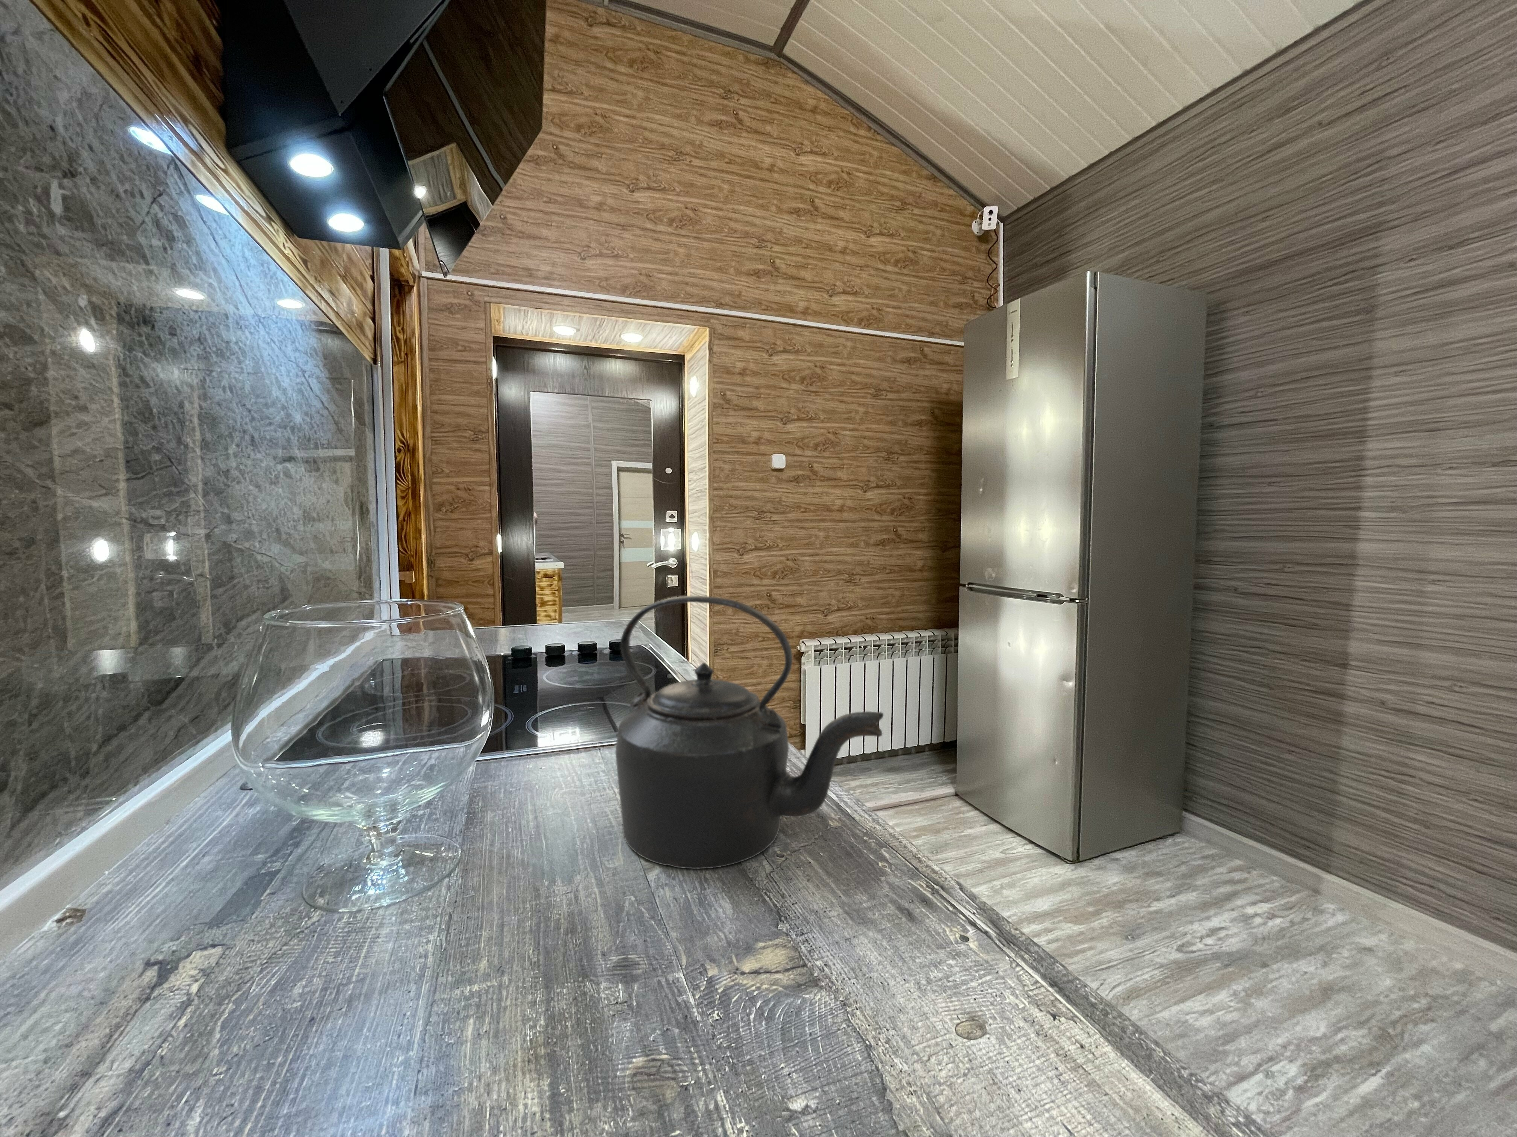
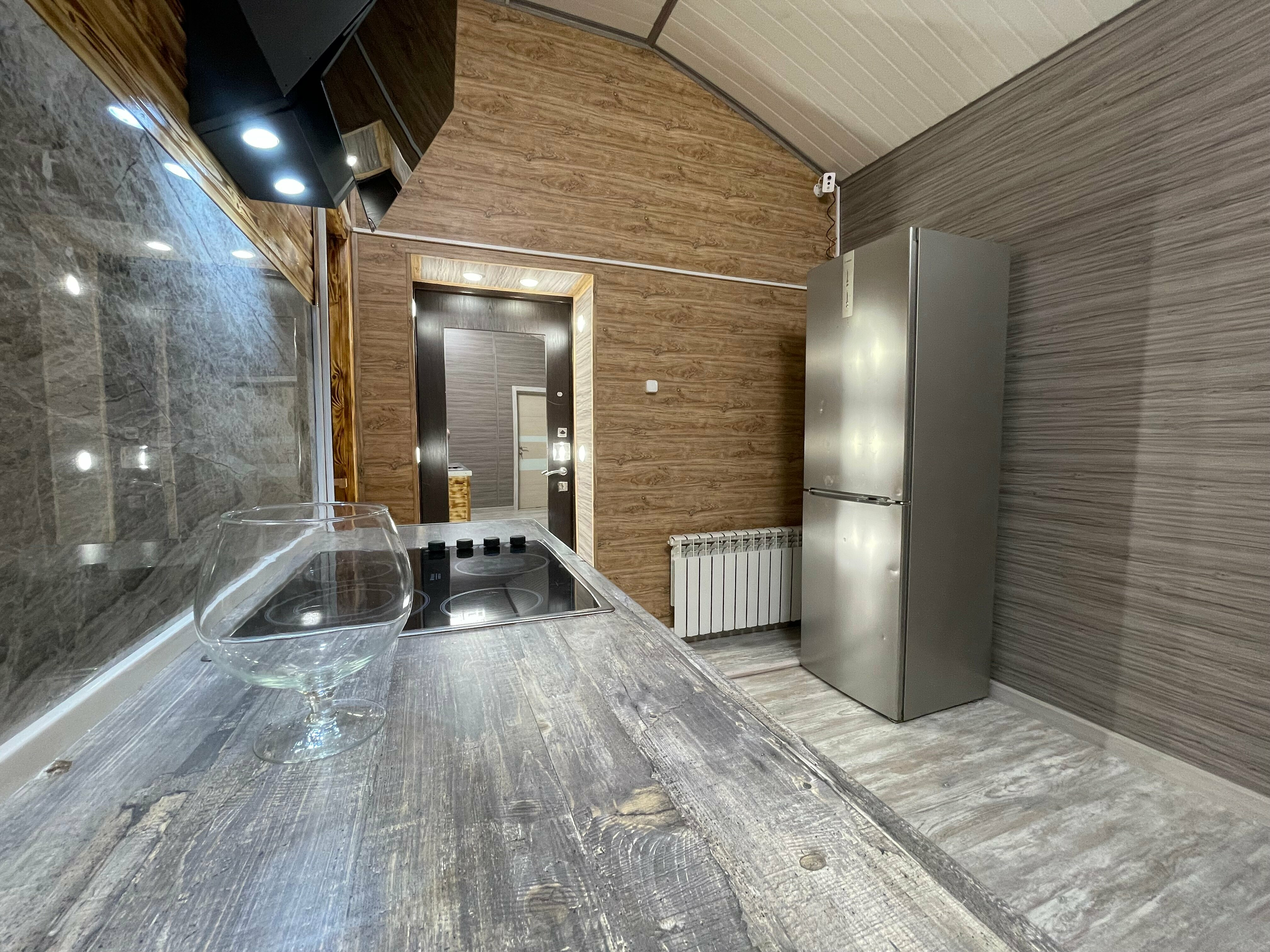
- kettle (743, 718)
